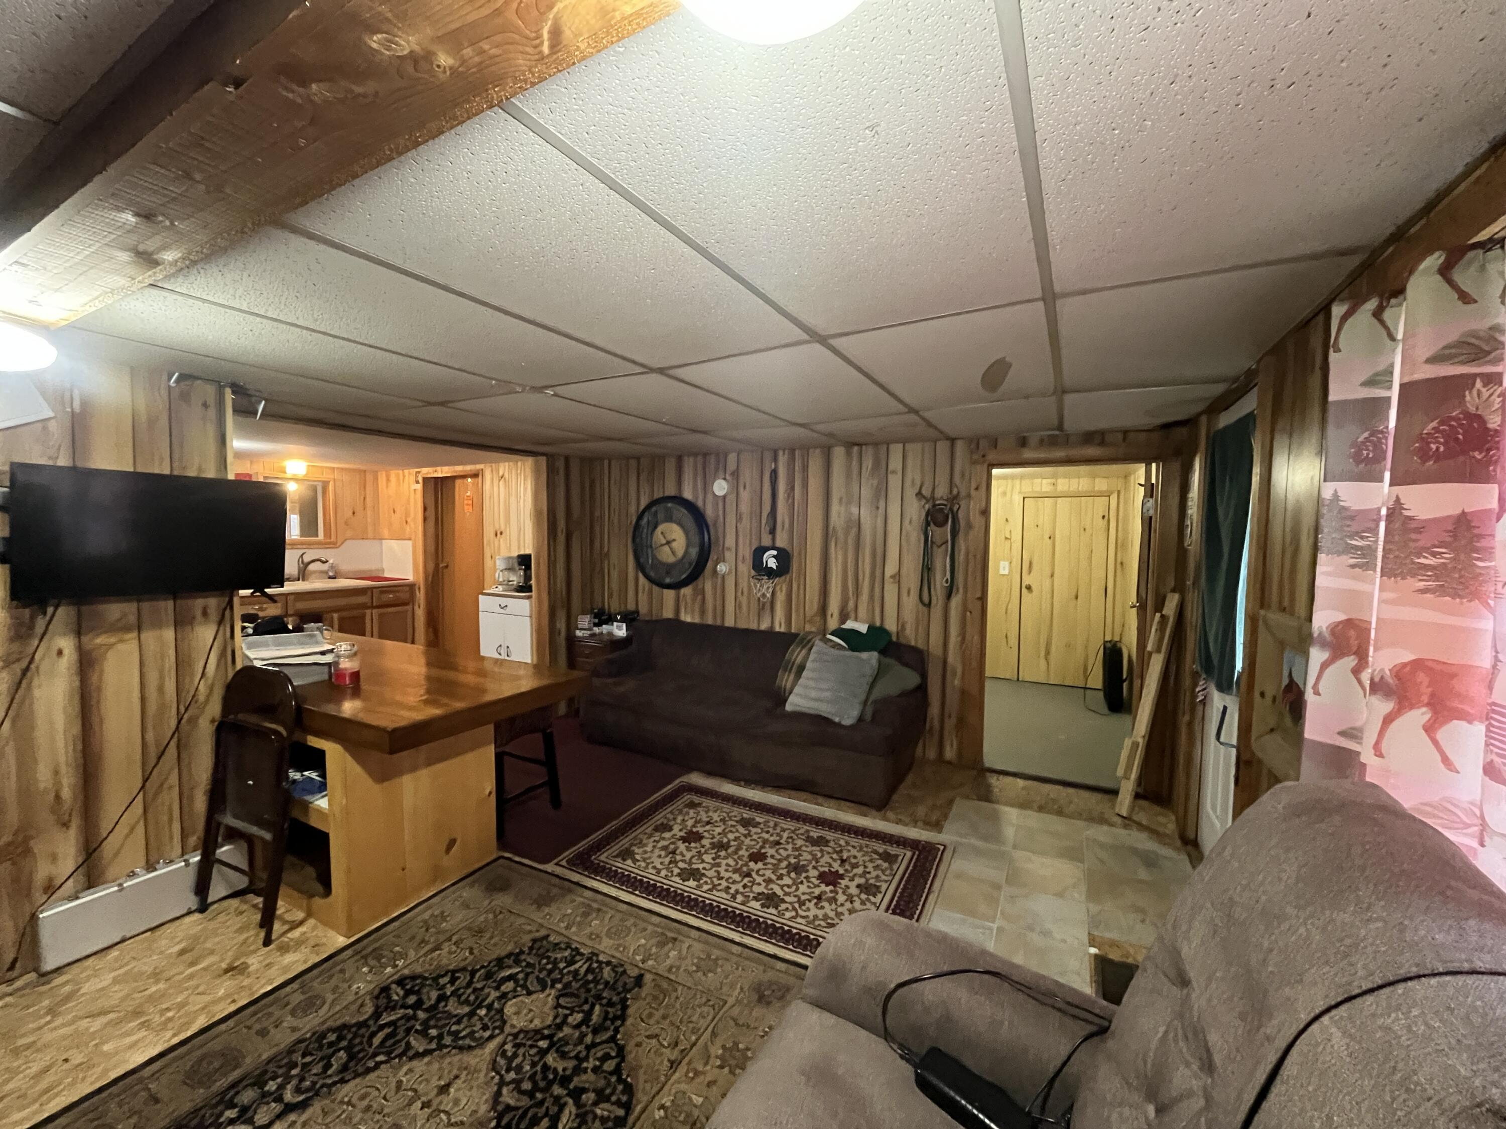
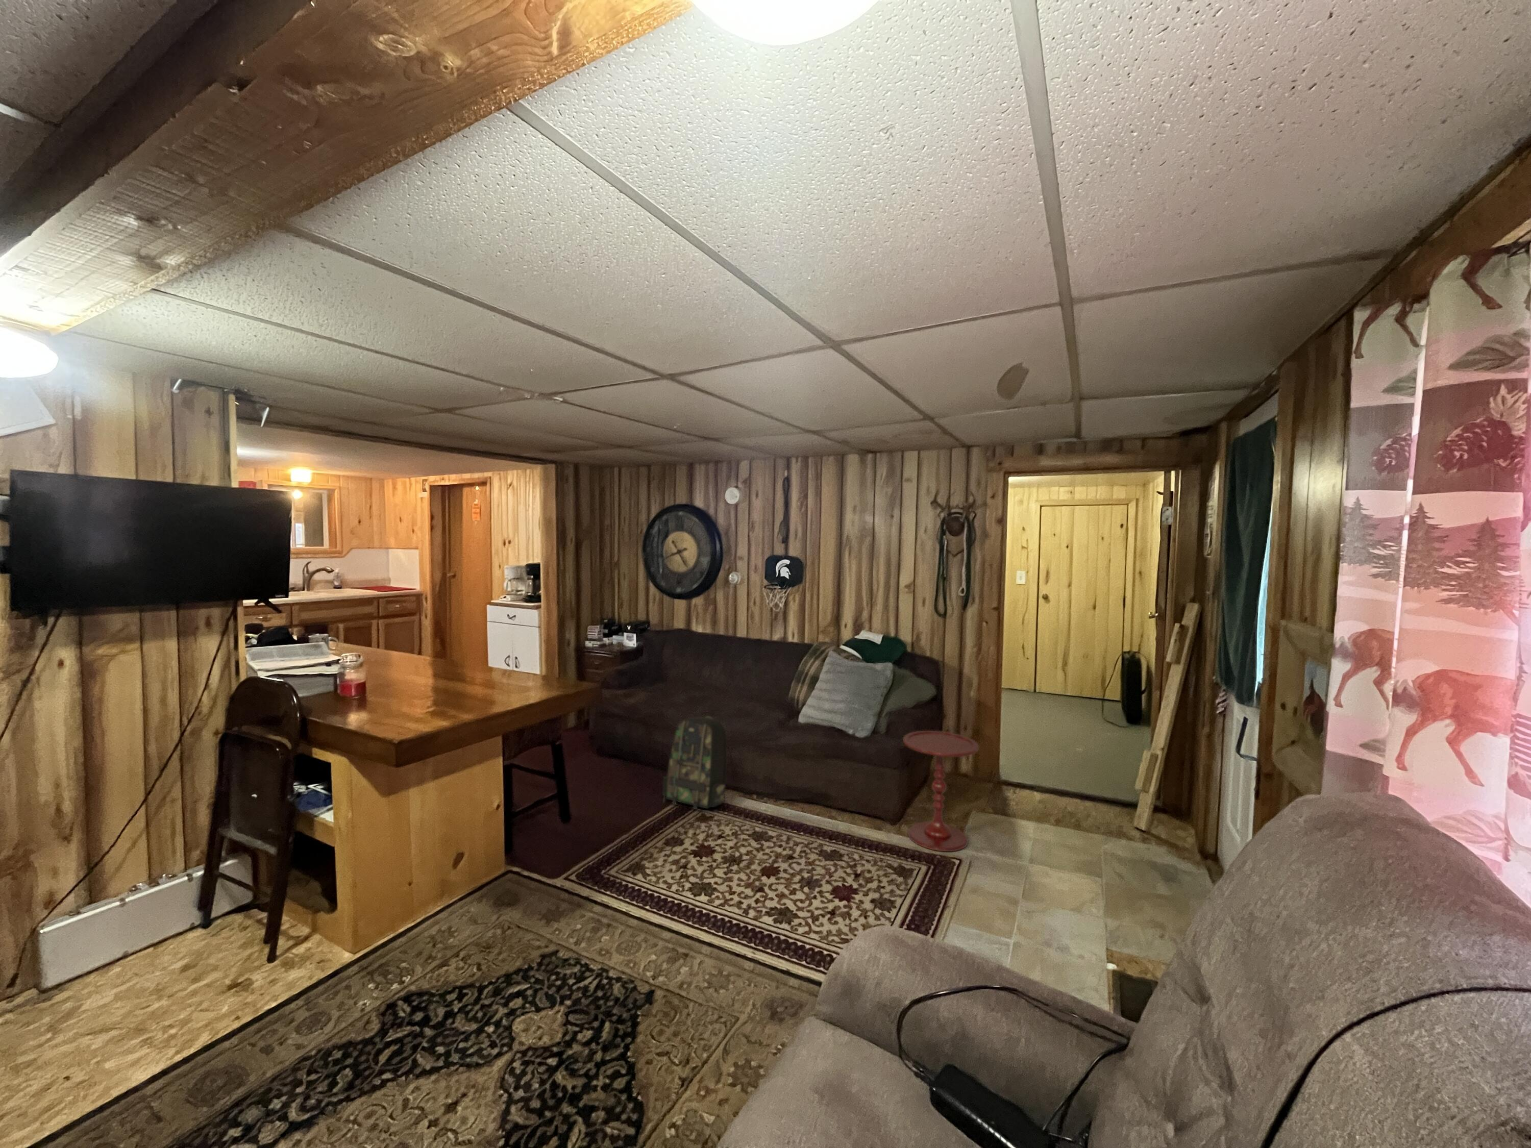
+ backpack (699, 758)
+ side table (939, 790)
